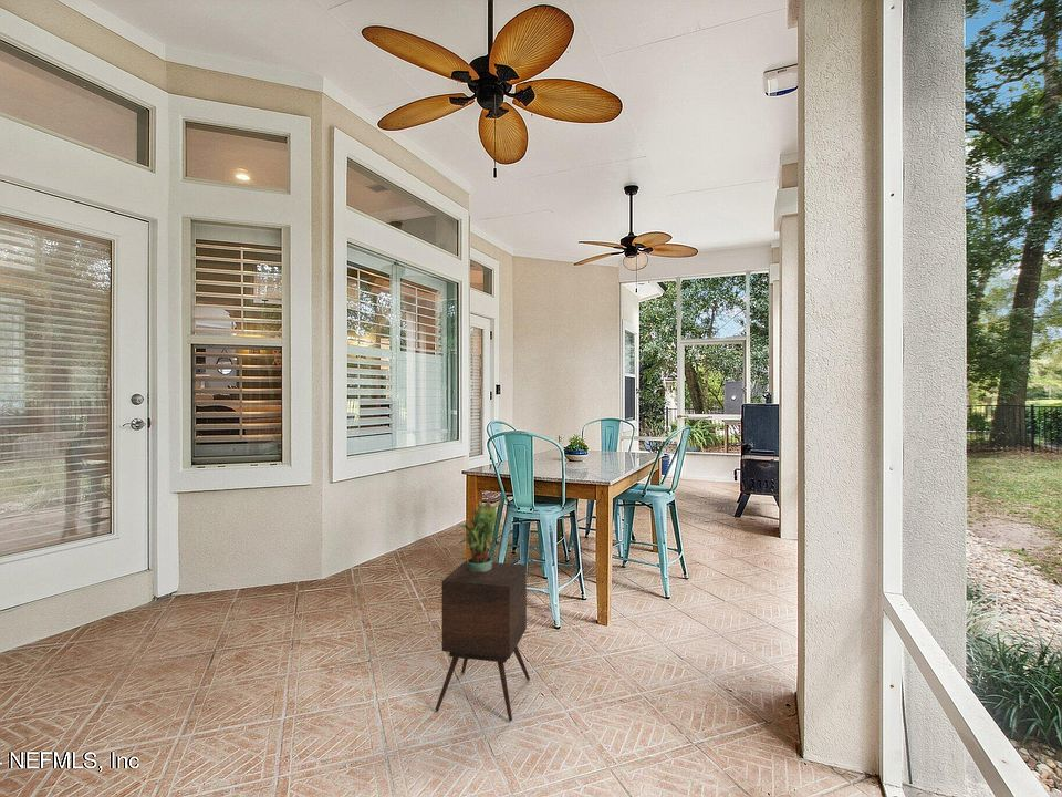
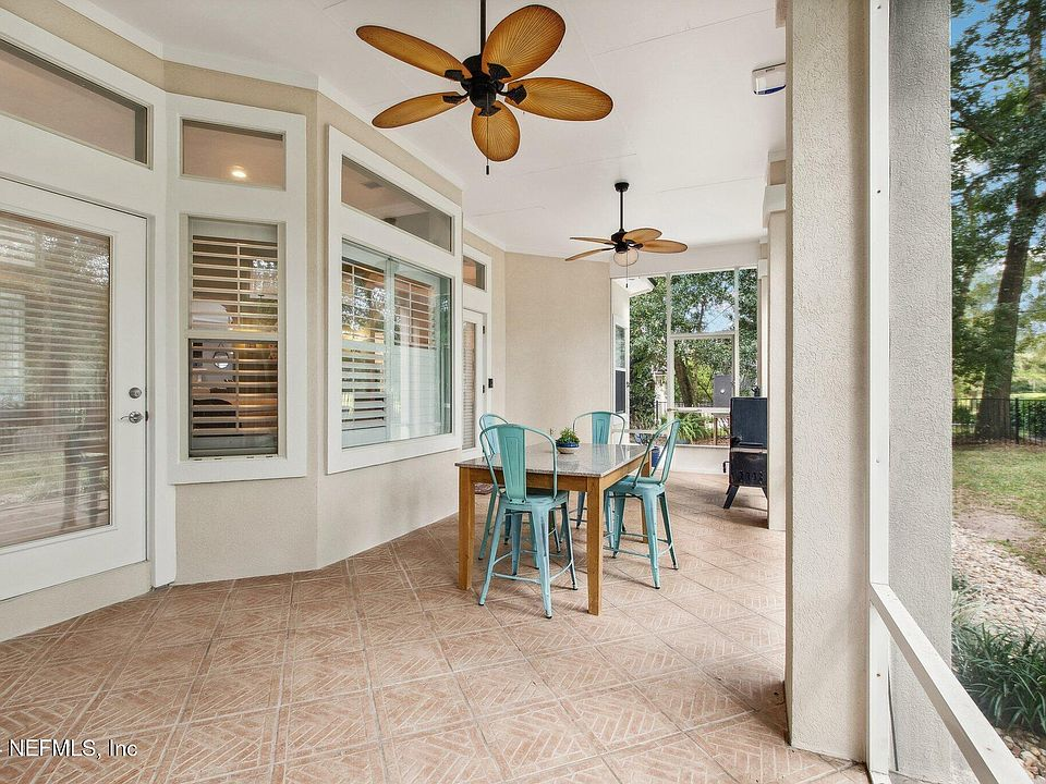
- side table (485, 633)
- potted plant (480, 532)
